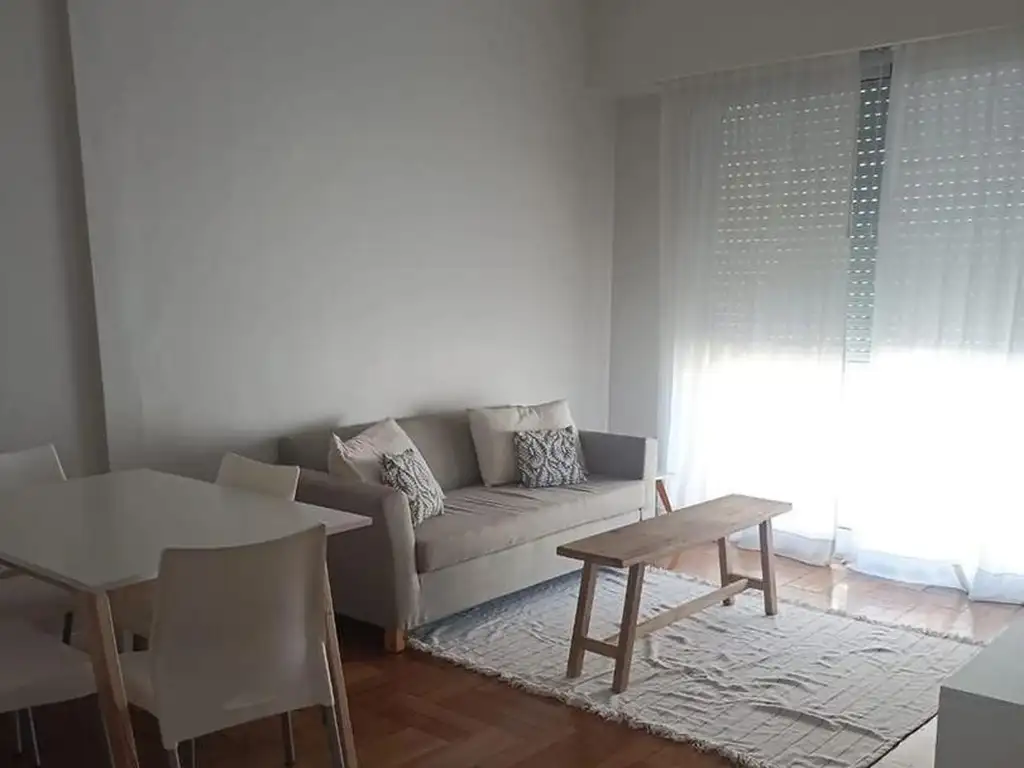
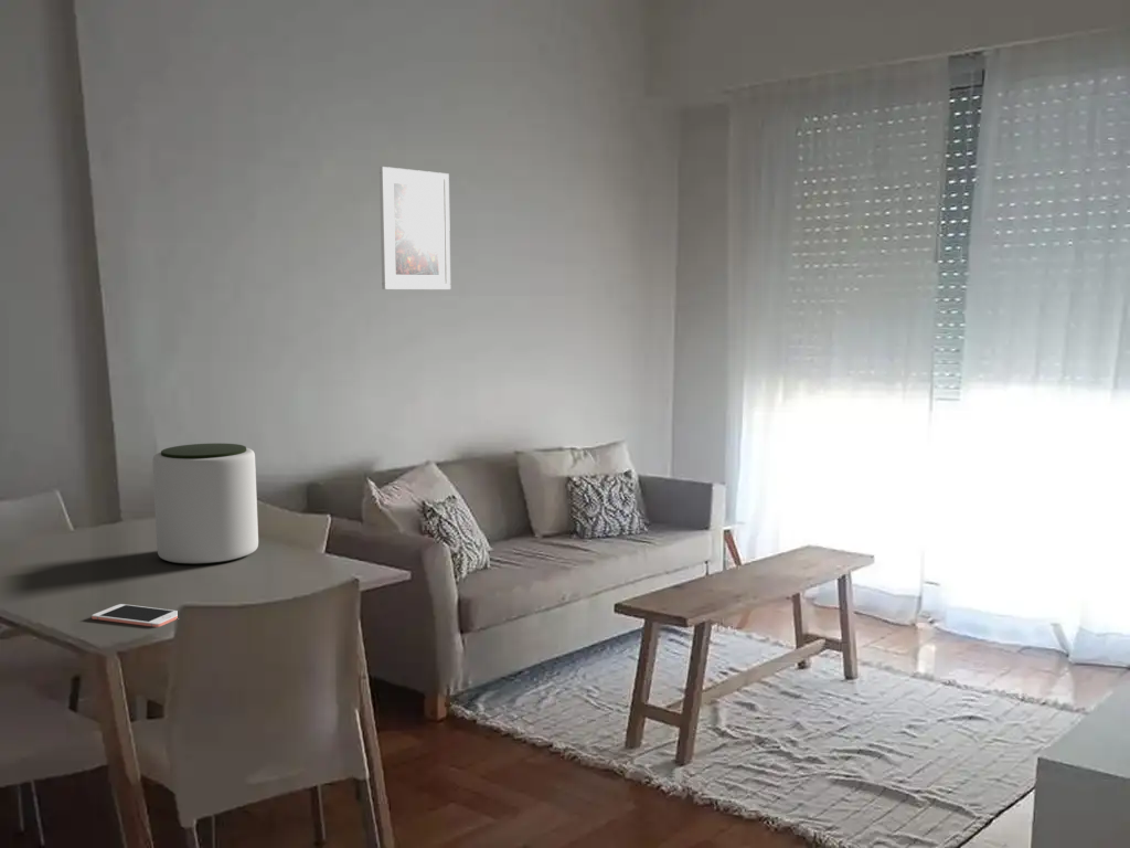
+ cell phone (138, 615)
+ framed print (416, 230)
+ plant pot (206, 502)
